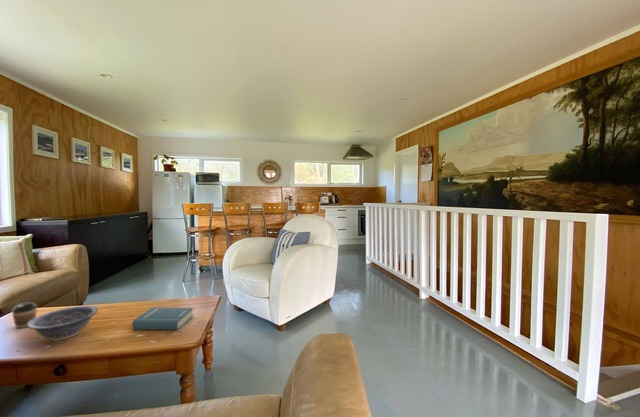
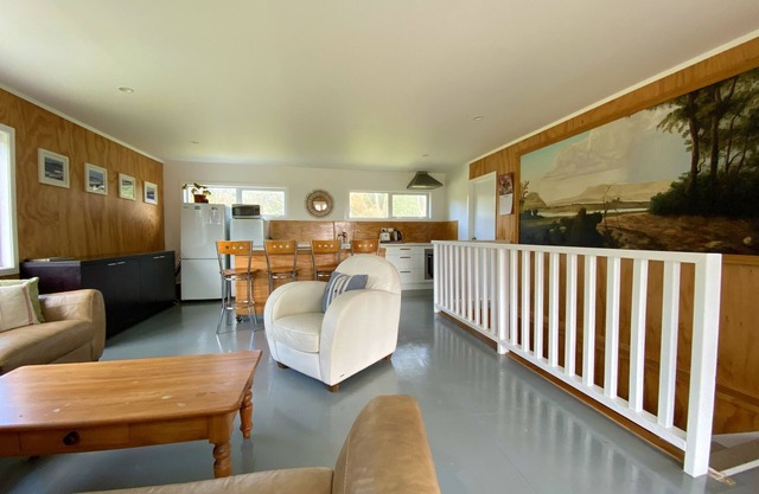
- book (164, 318)
- coffee cup (25, 314)
- decorative bowl (65, 325)
